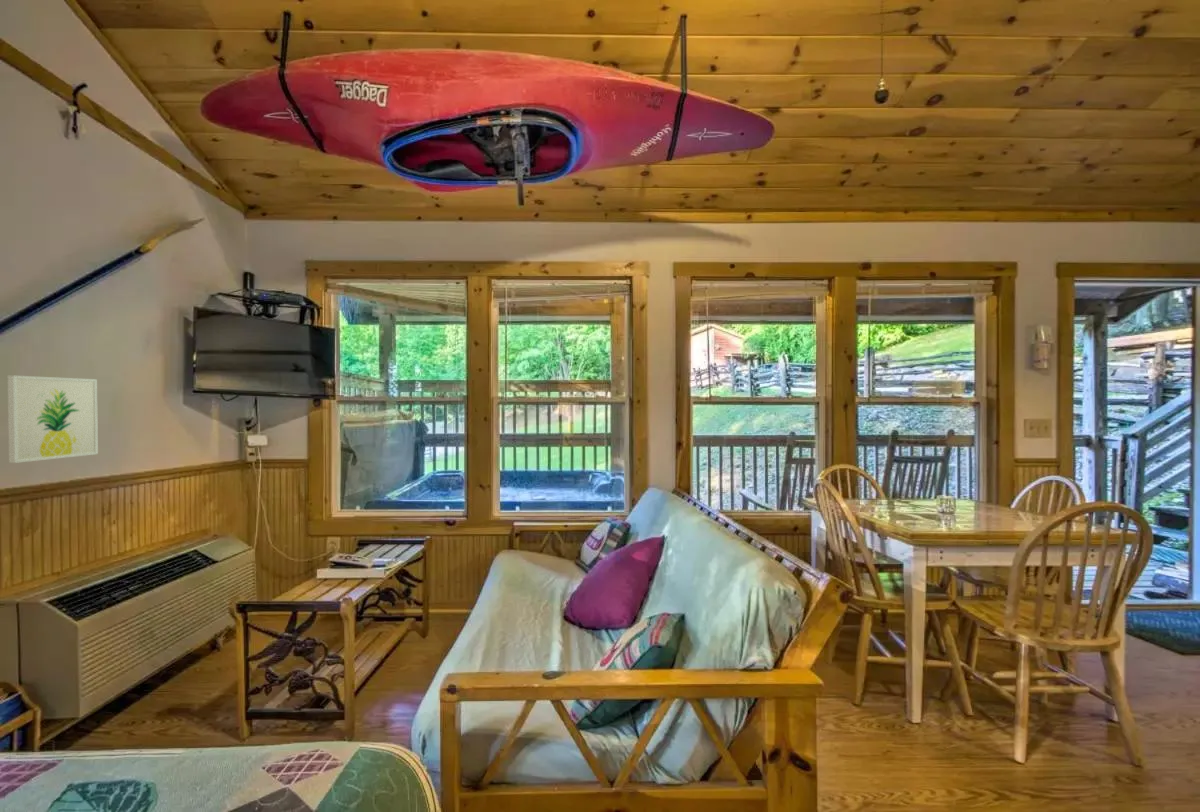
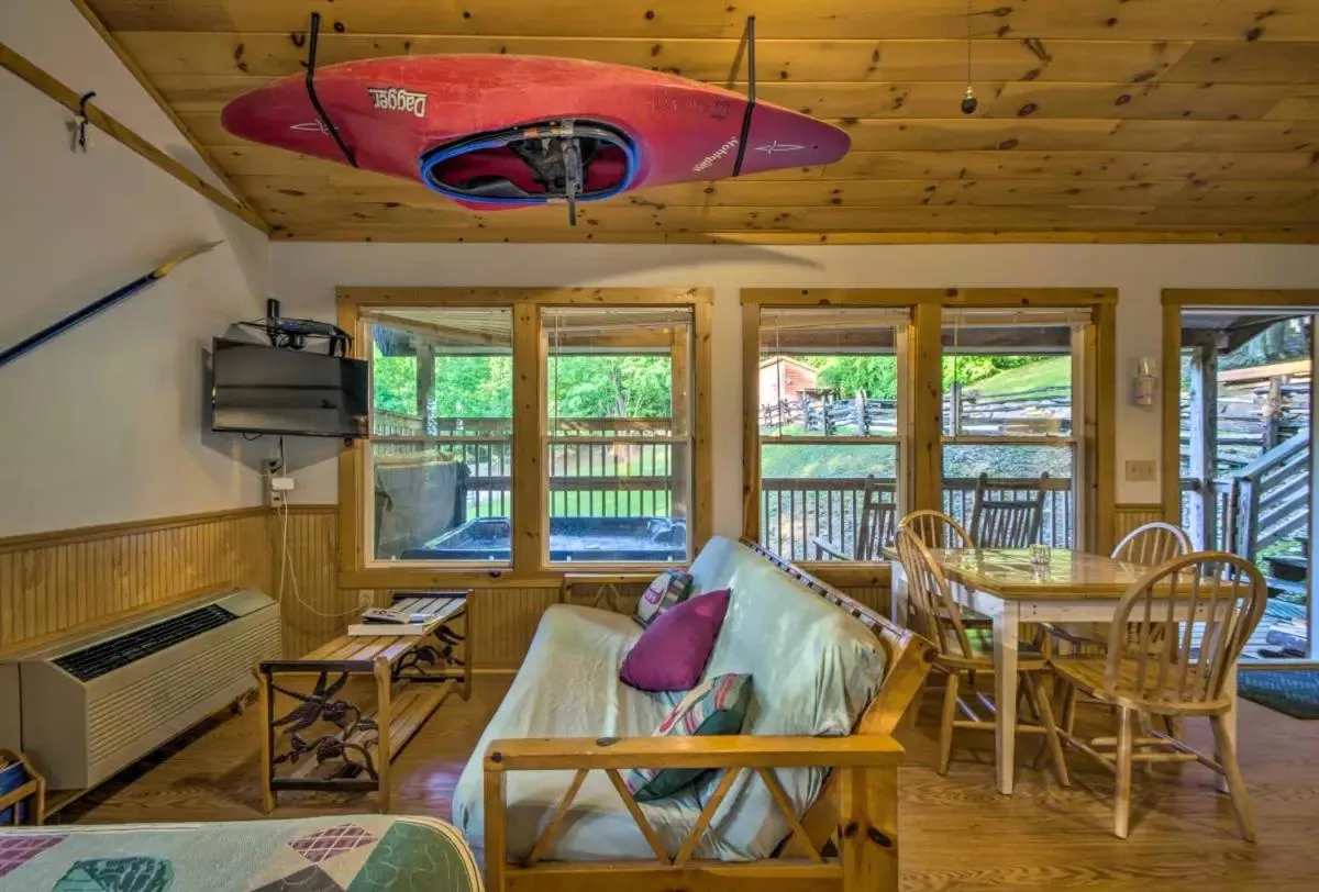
- wall art (56, 417)
